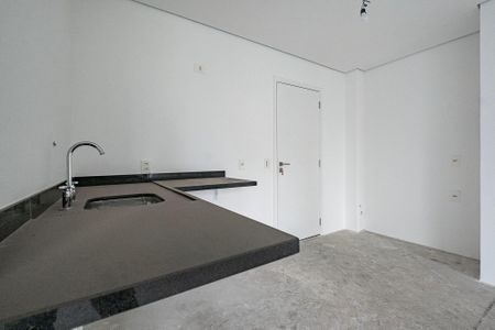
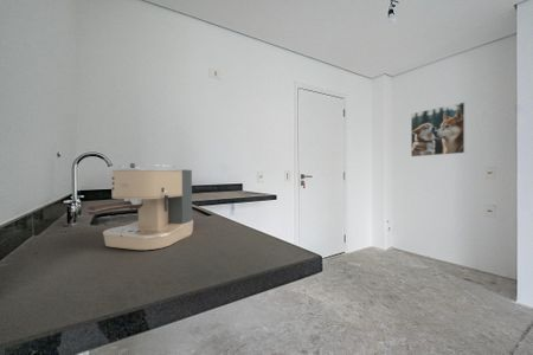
+ coffee maker (146, 201)
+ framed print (436, 131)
